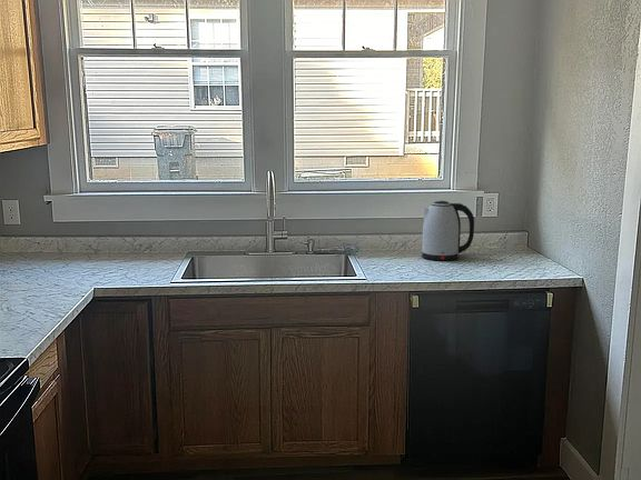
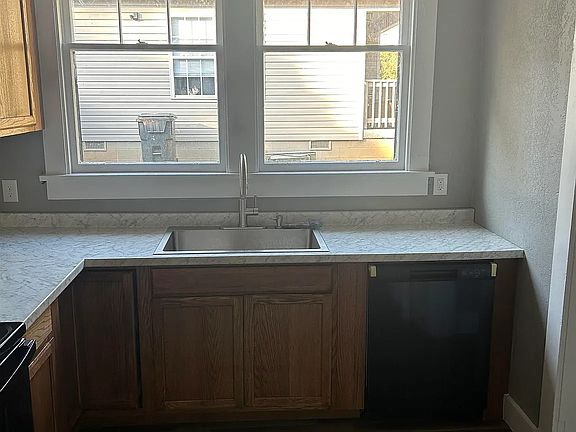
- kettle (447, 229)
